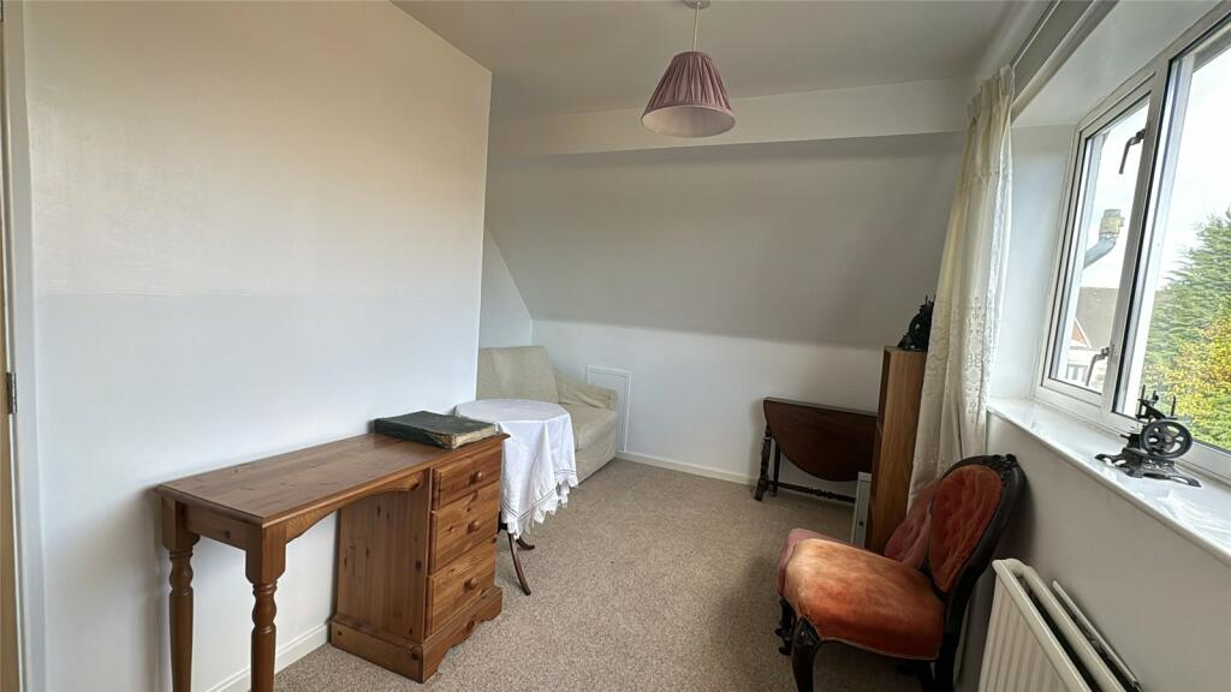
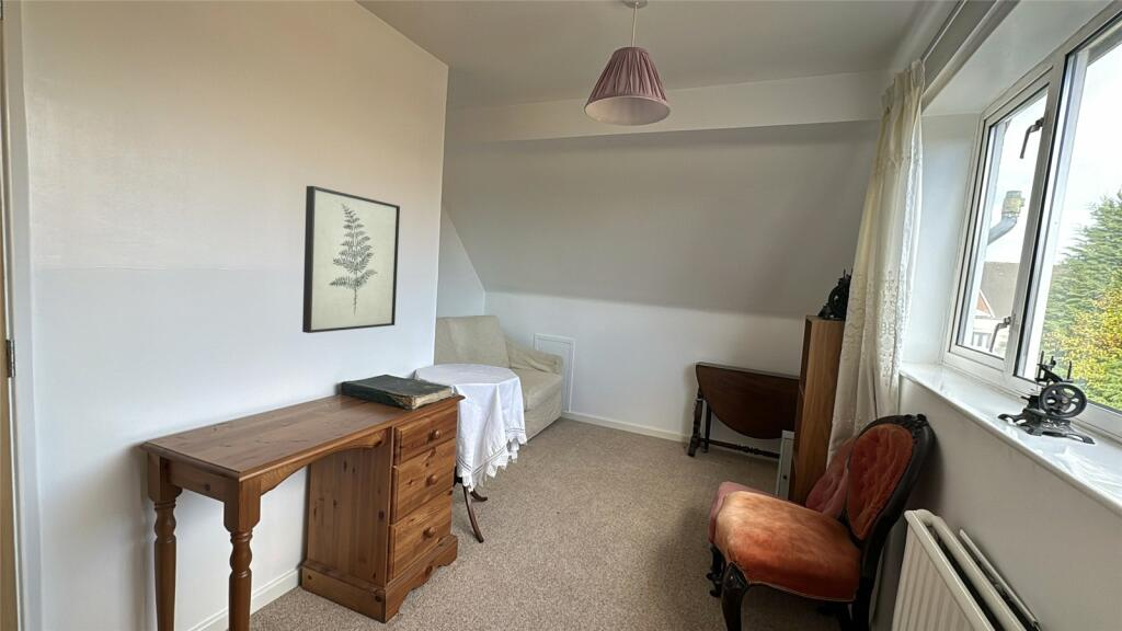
+ wall art (355, 263)
